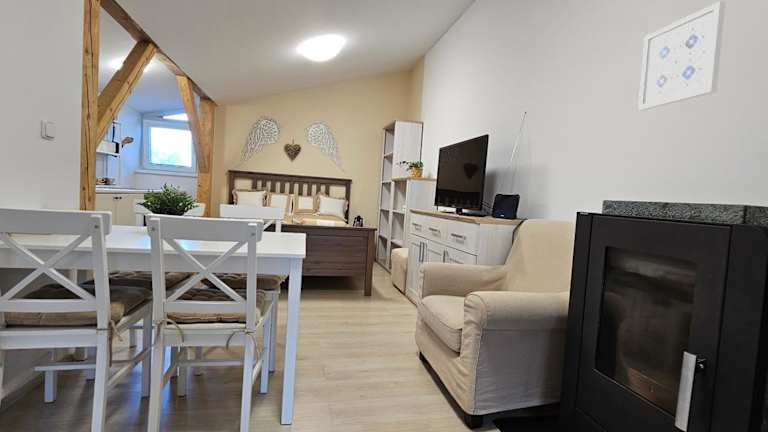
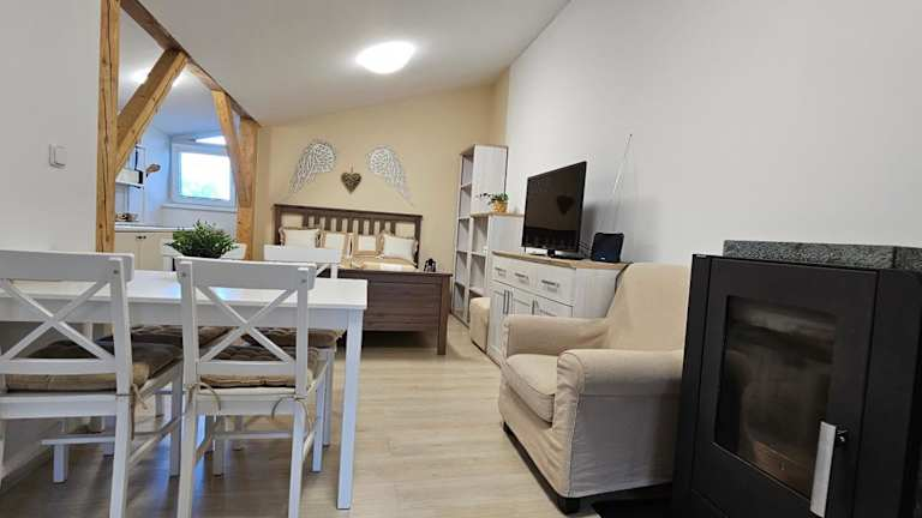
- wall art (677, 61)
